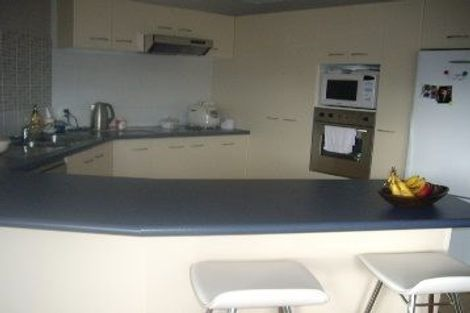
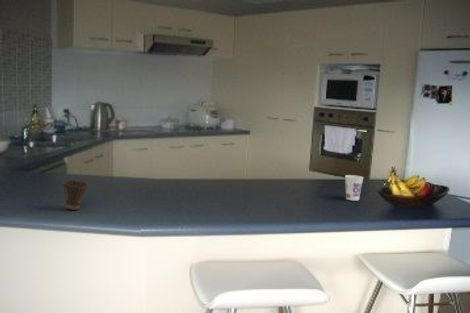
+ cup (353, 187)
+ cup (75, 195)
